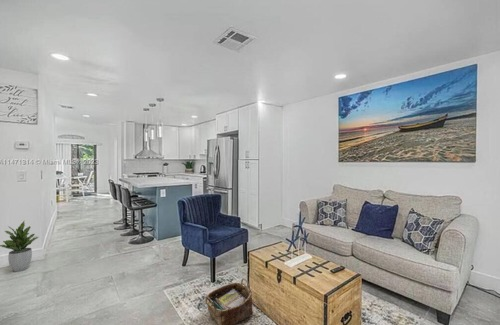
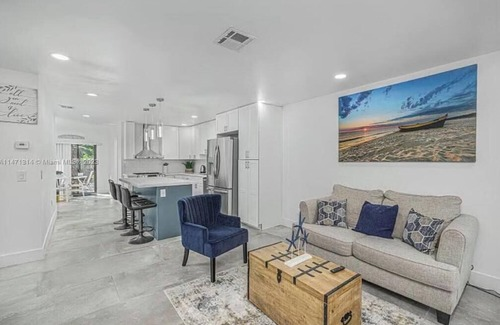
- potted plant (19, 245)
- woven basket (229, 300)
